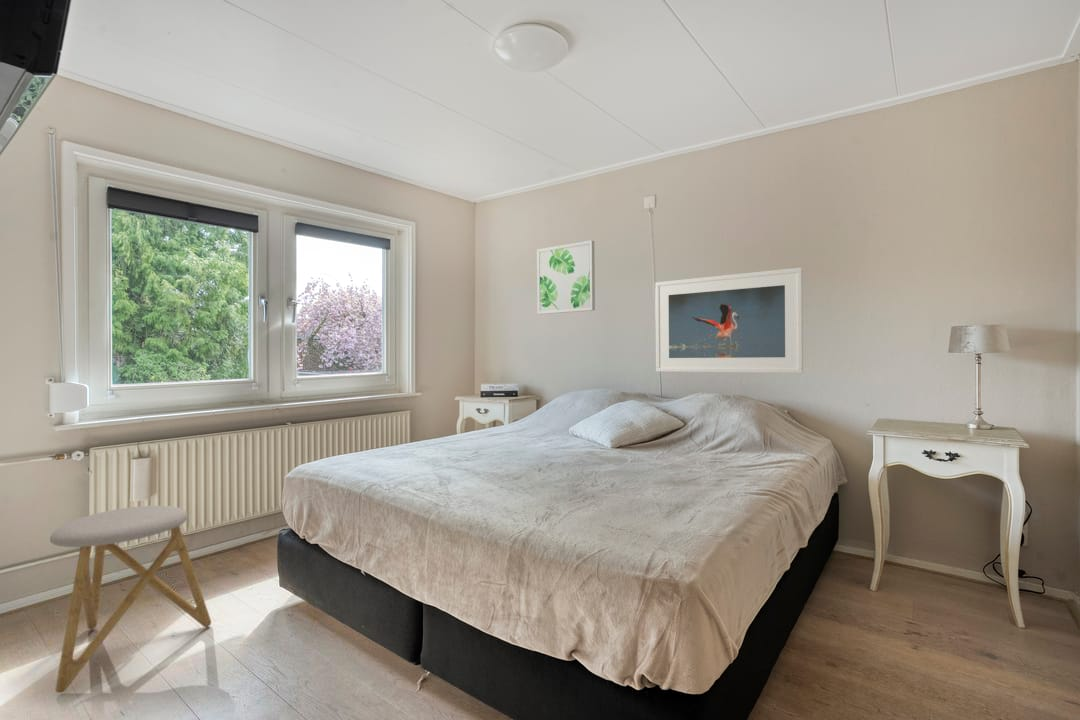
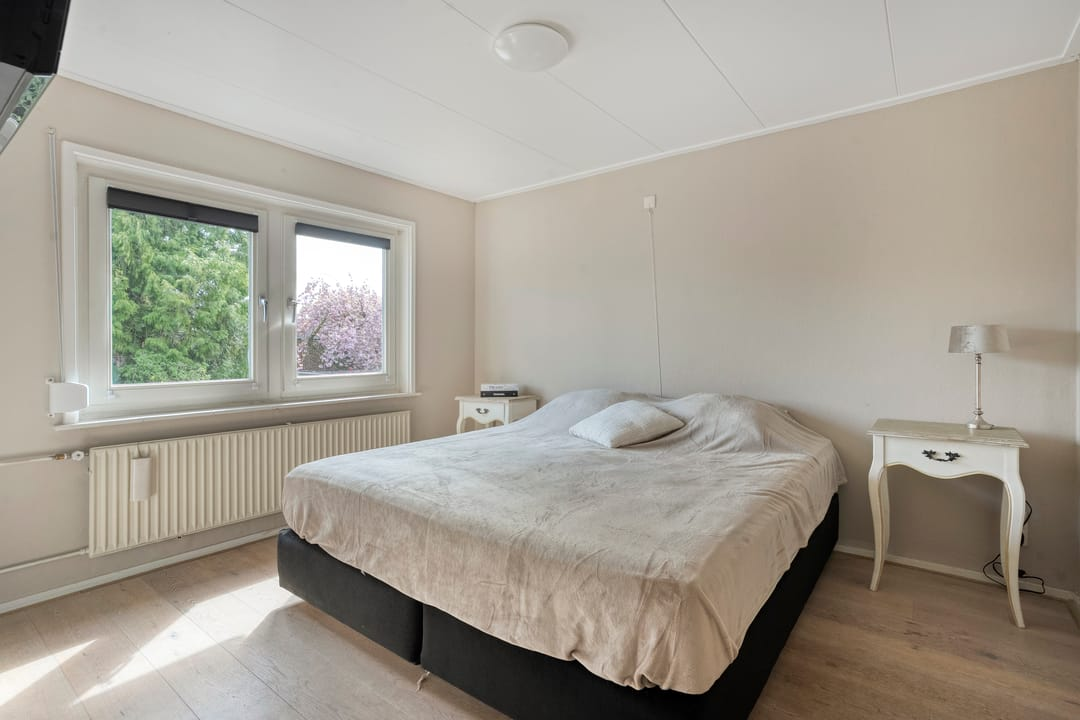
- stool (127, 595)
- wall art (564, 278)
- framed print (723, 324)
